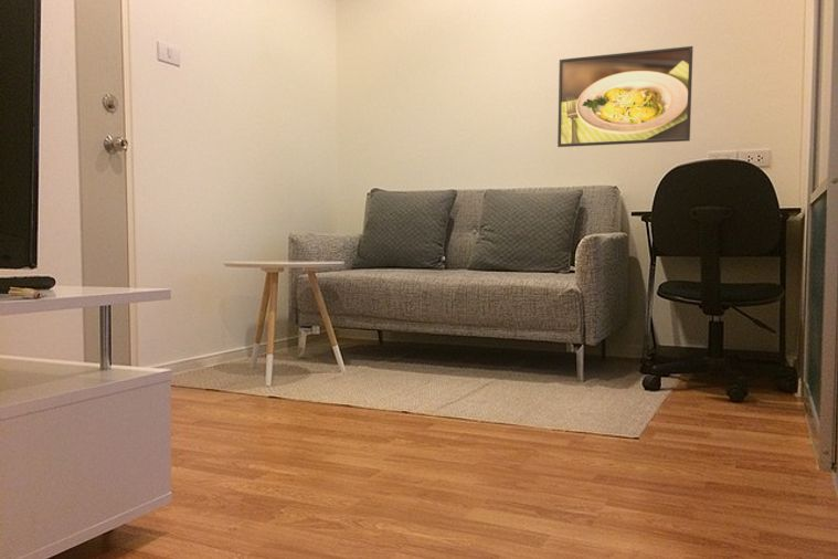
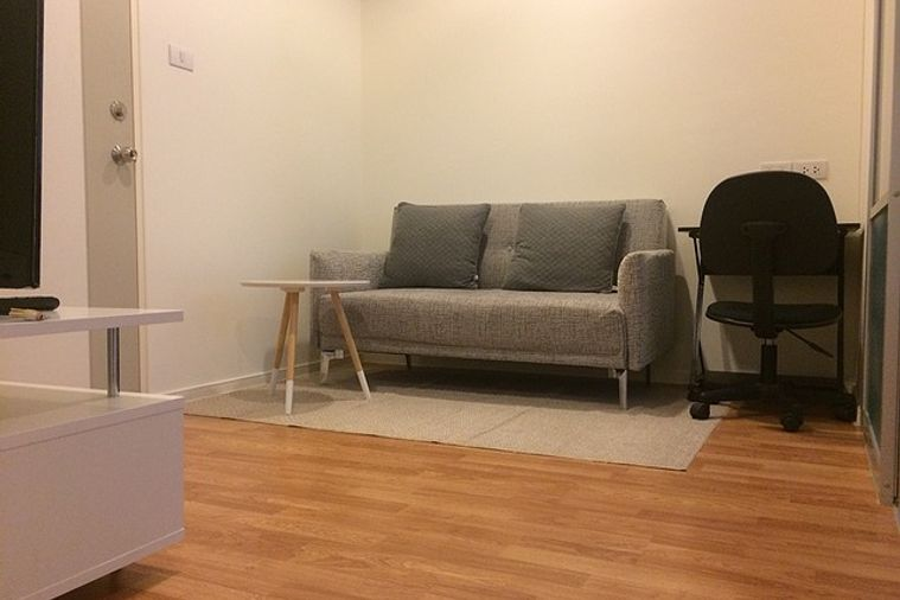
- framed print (622, 98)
